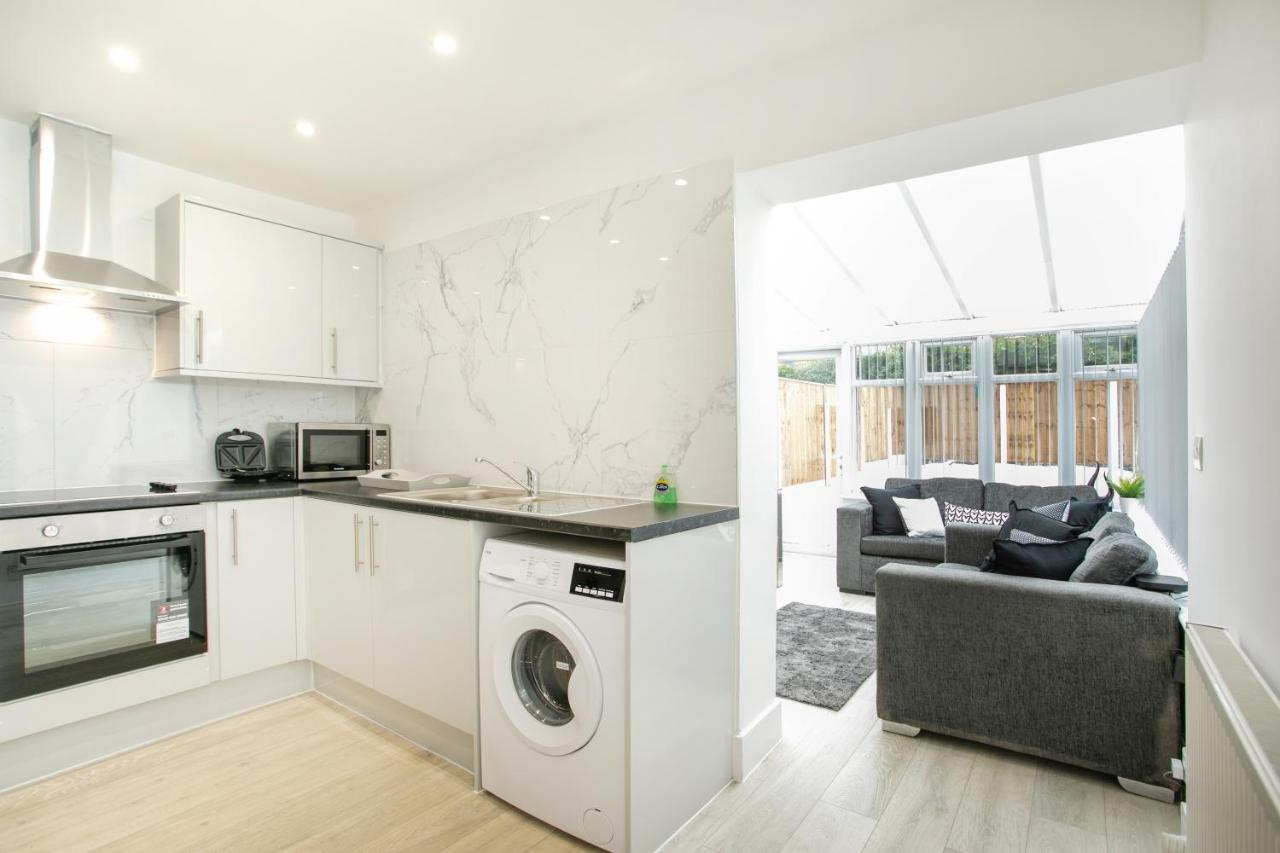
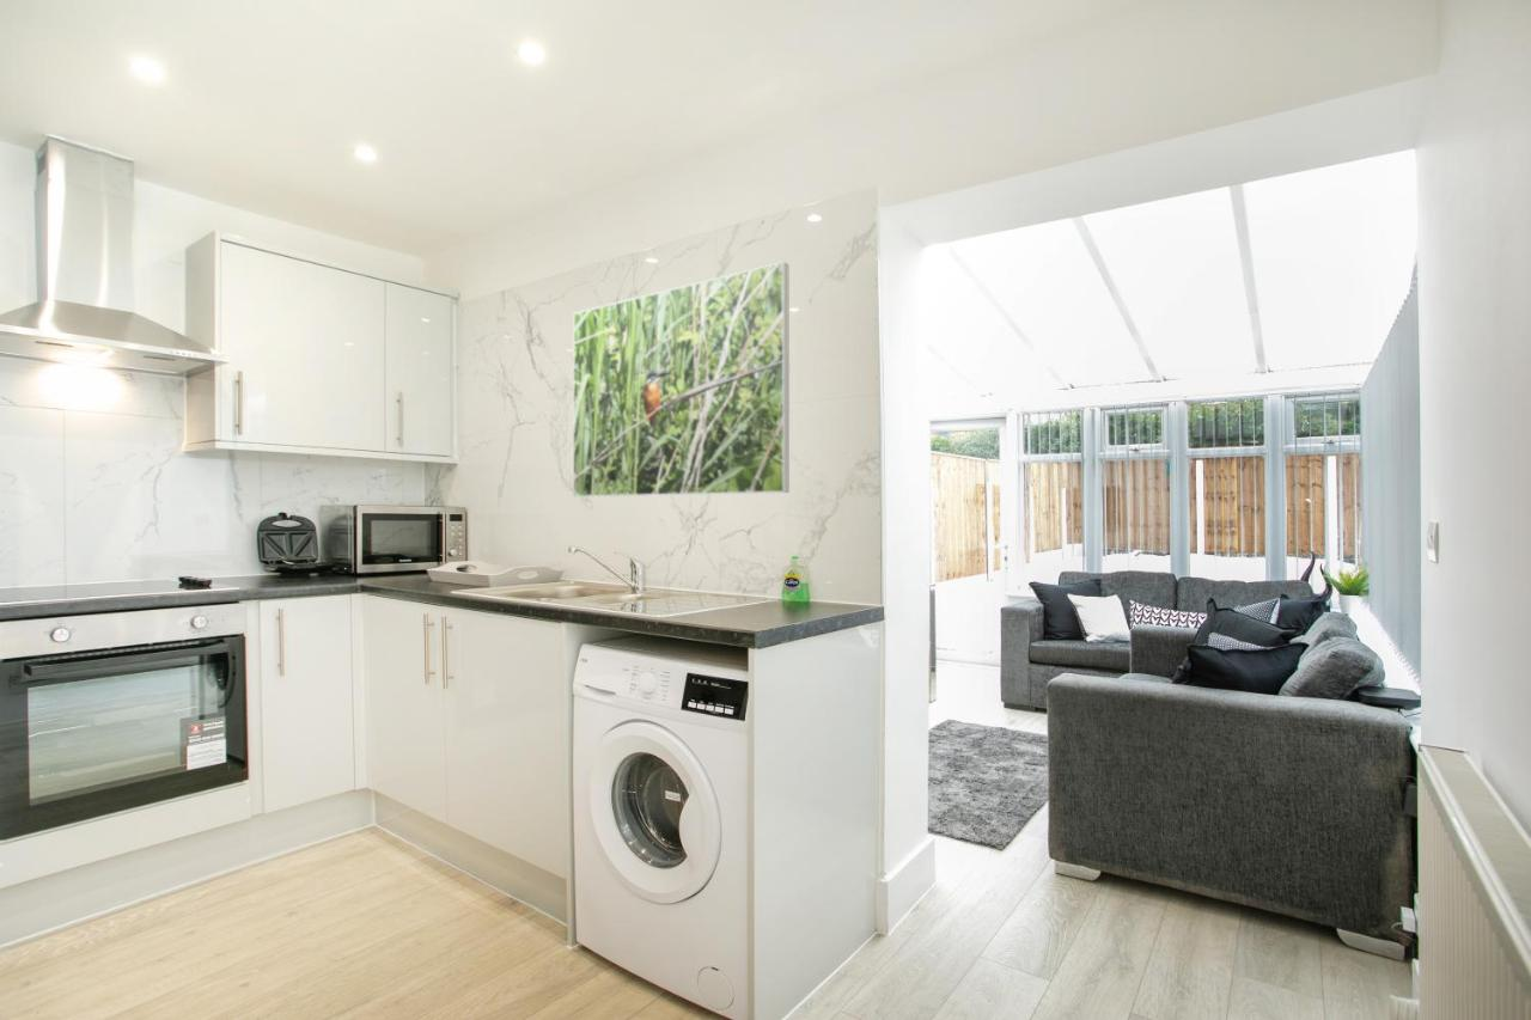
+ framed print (669, 392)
